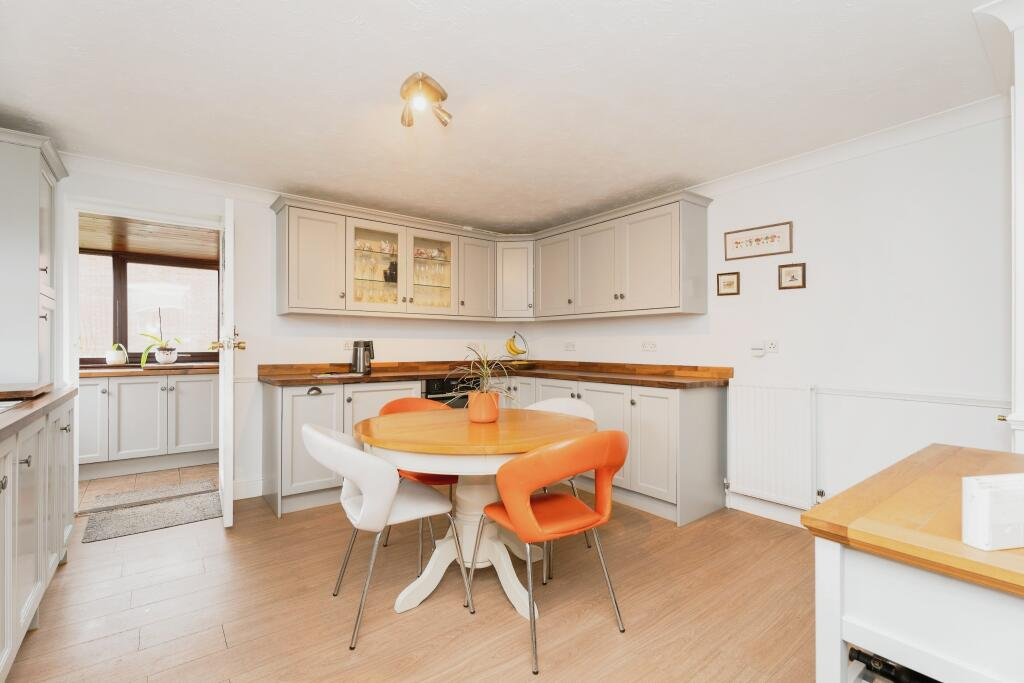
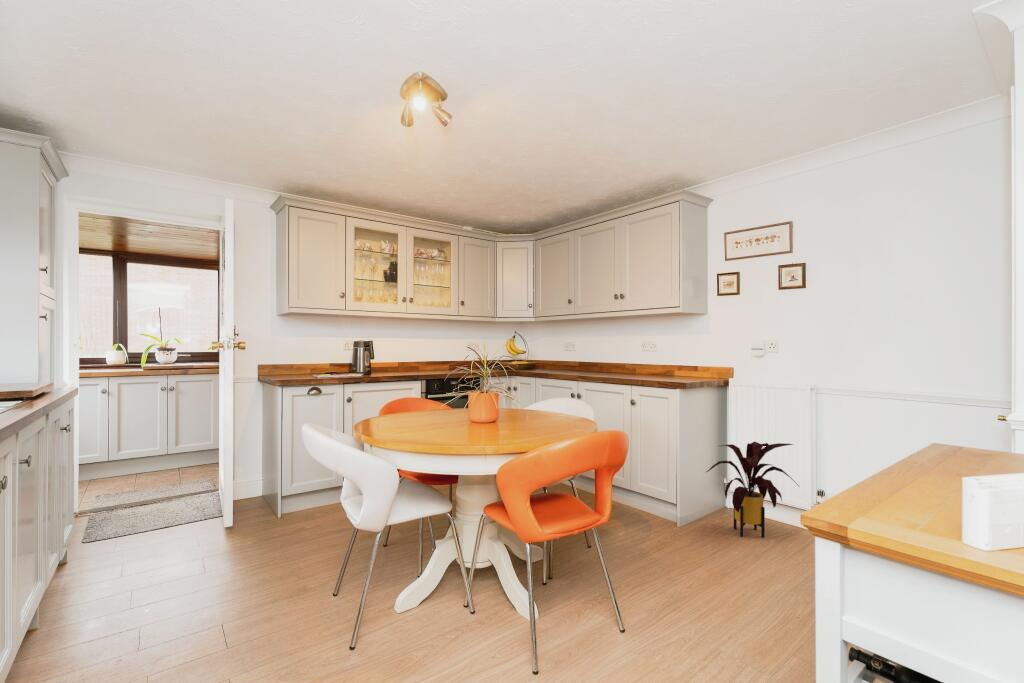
+ house plant (749, 485)
